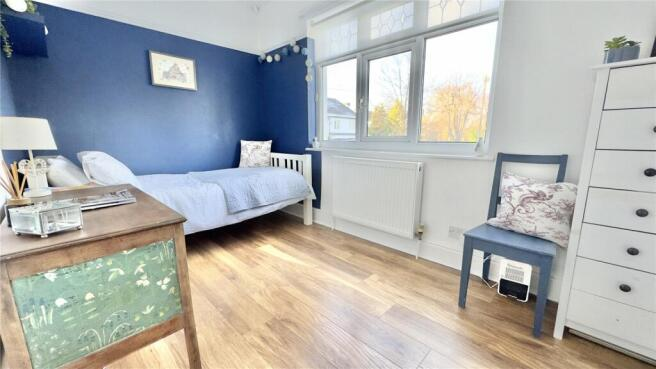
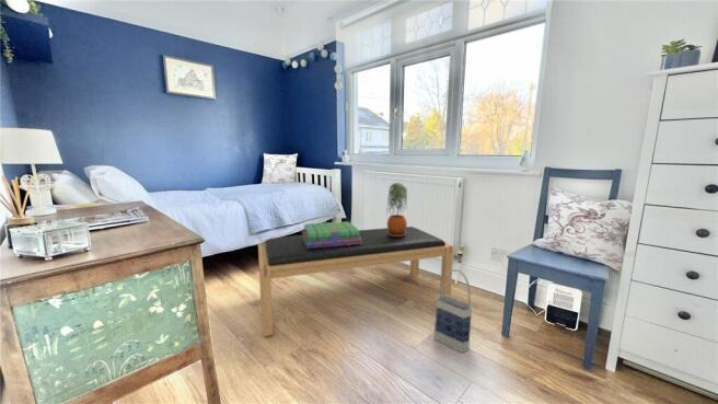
+ stack of books (329, 233)
+ bench (355, 267)
+ bag (453, 307)
+ potted plant (394, 208)
